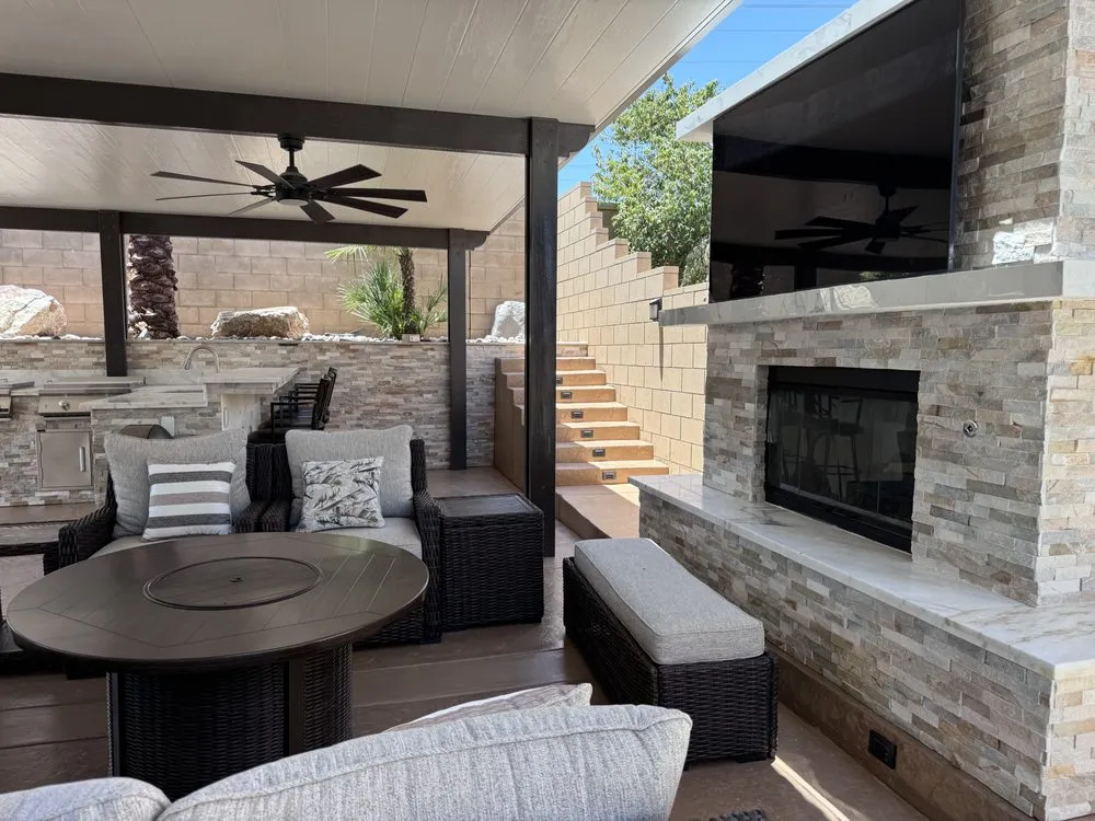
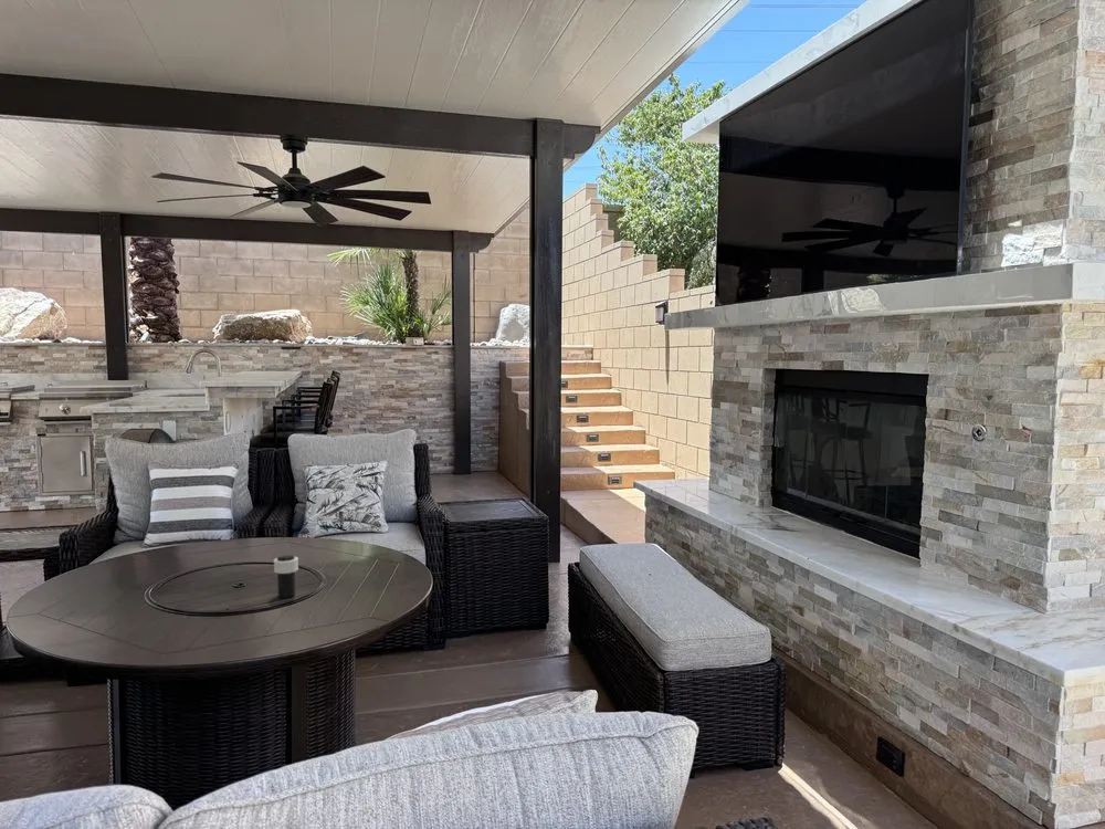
+ cup (286, 576)
